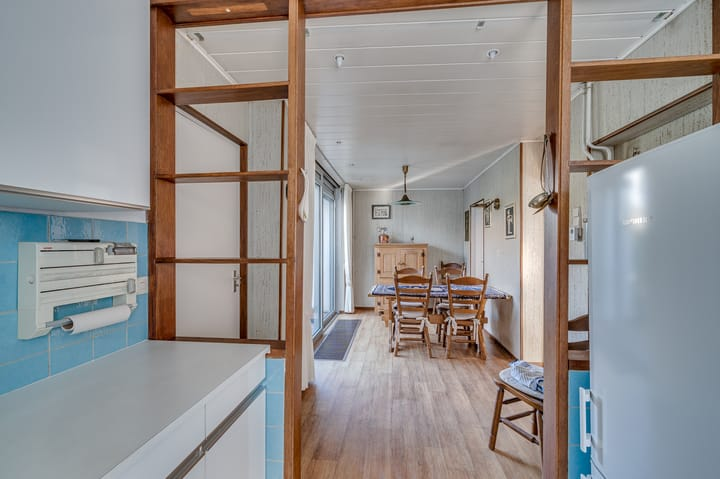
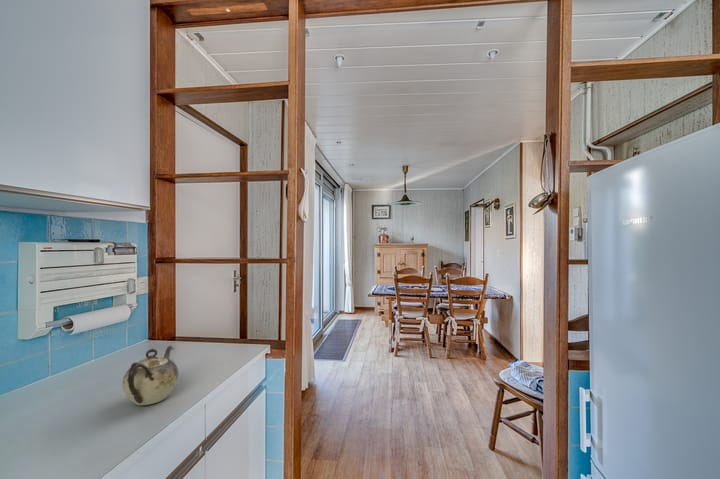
+ teapot (153, 372)
